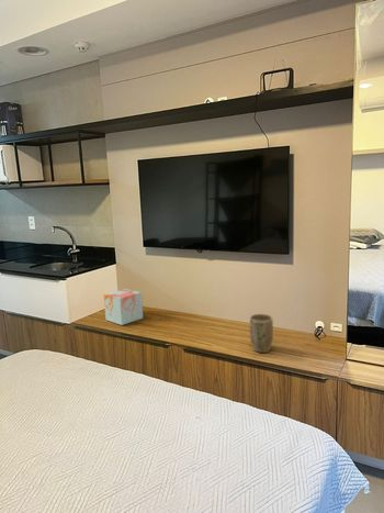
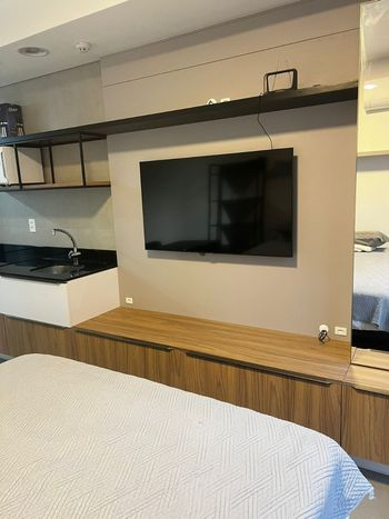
- plant pot (261, 333)
- decorative box (123, 305)
